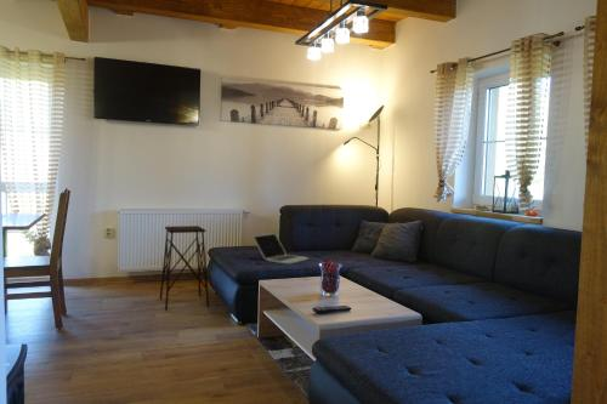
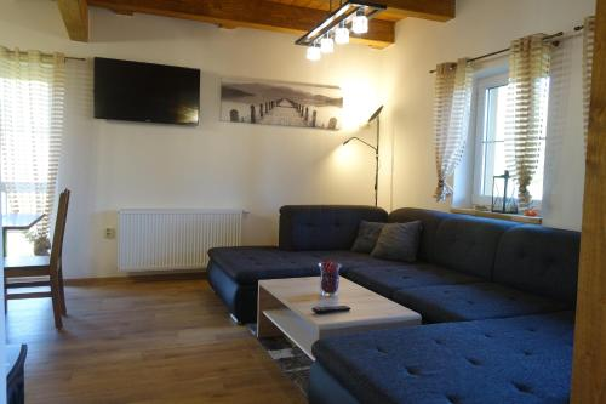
- side table (185, 266)
- laptop (280, 247)
